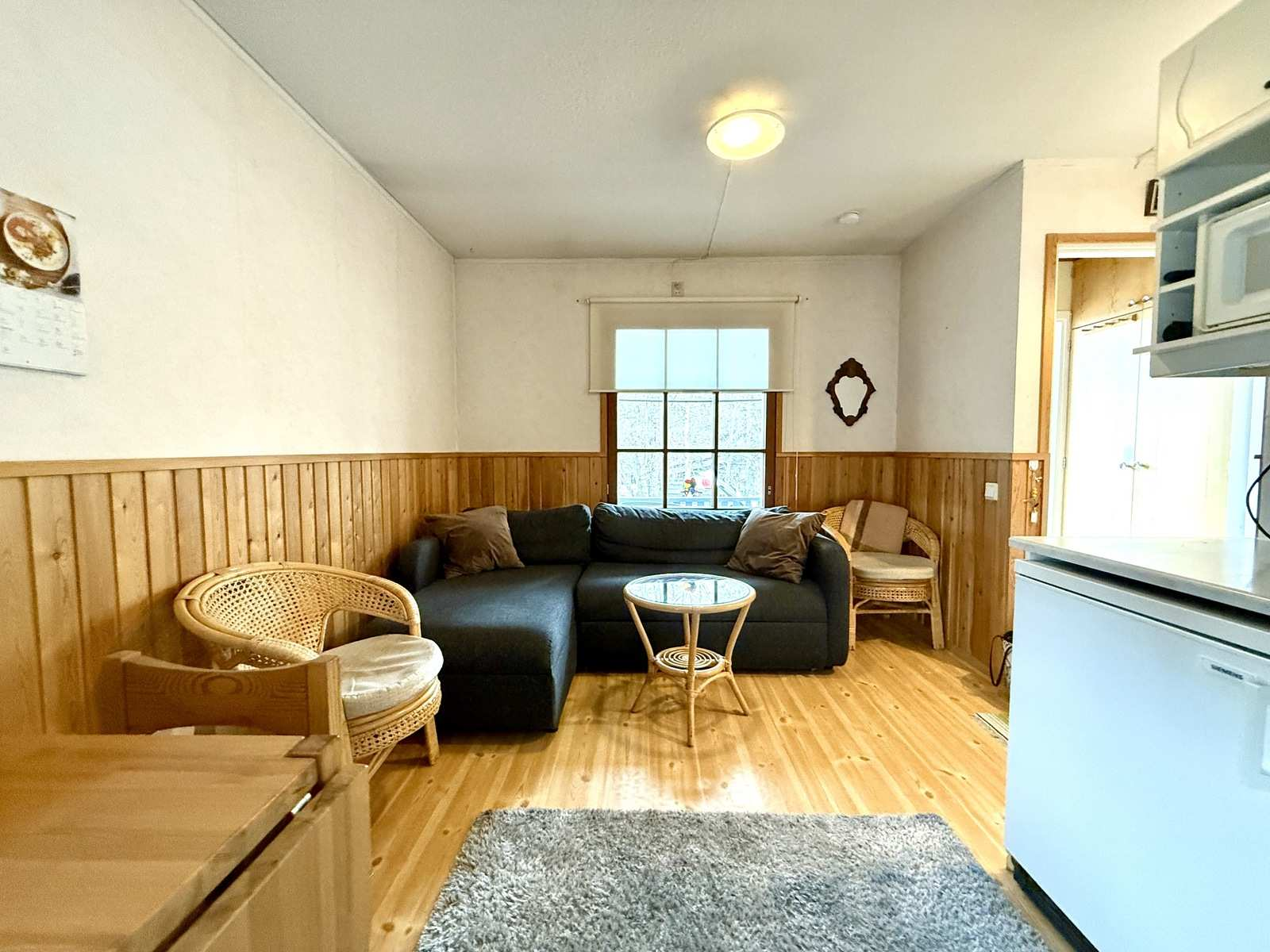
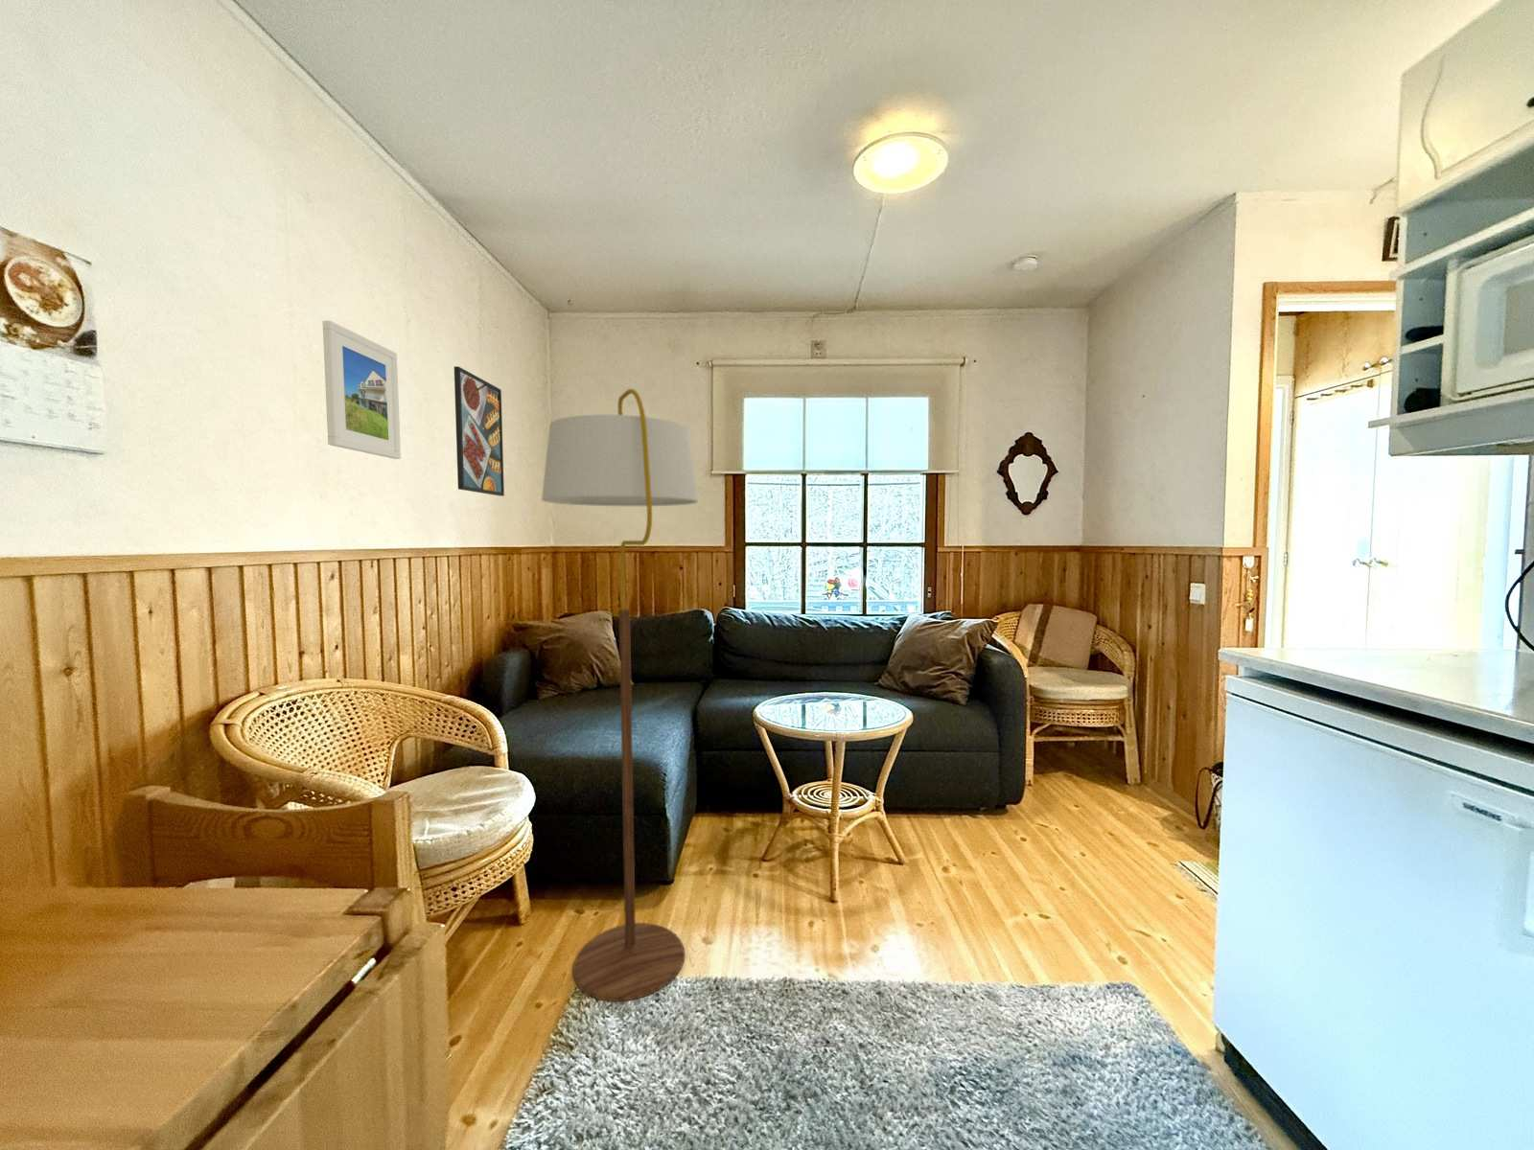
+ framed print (365, 395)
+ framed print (481, 436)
+ floor lamp (628, 689)
